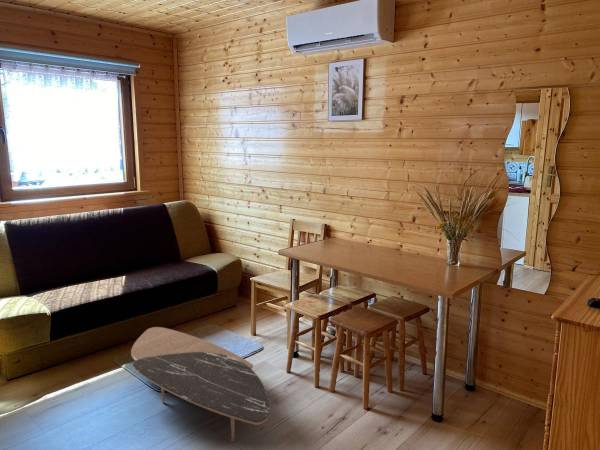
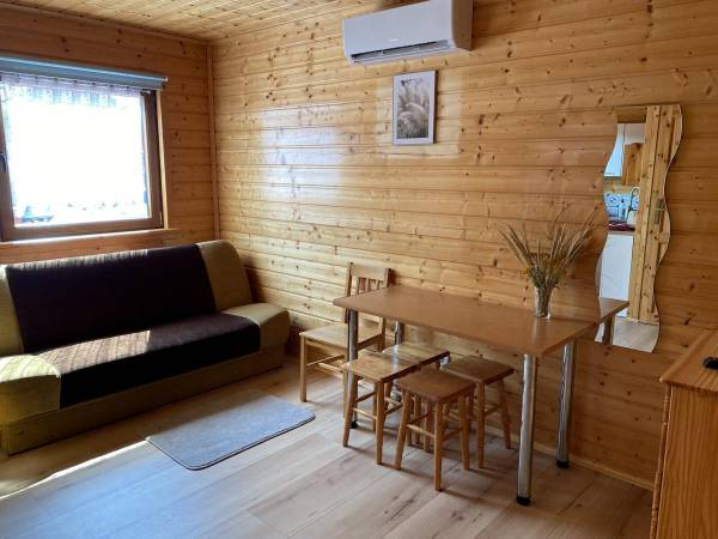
- coffee table (194, 376)
